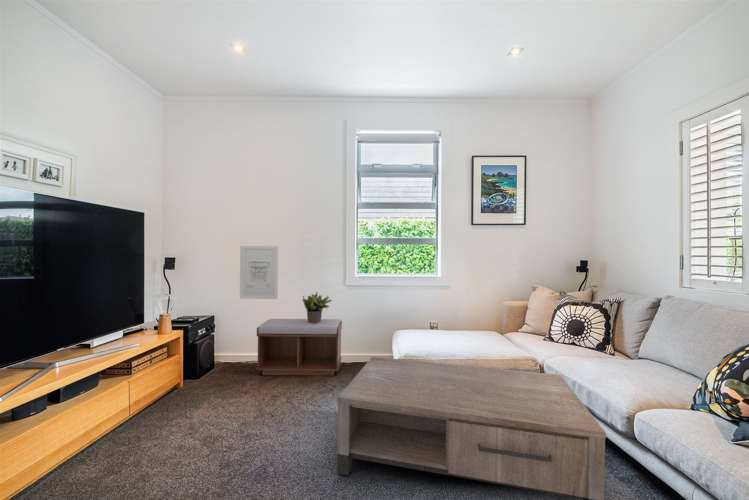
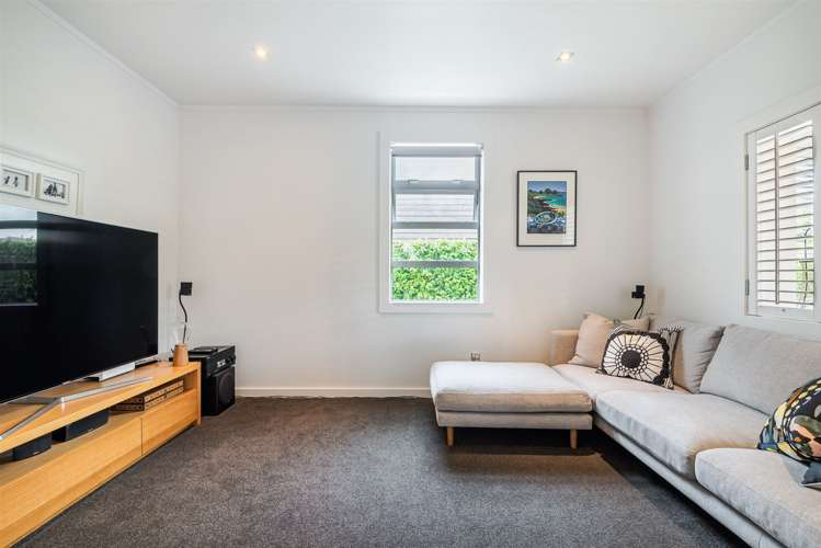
- coffee table (458, 419)
- wall art (259, 272)
- potted plant (317, 306)
- bench (301, 345)
